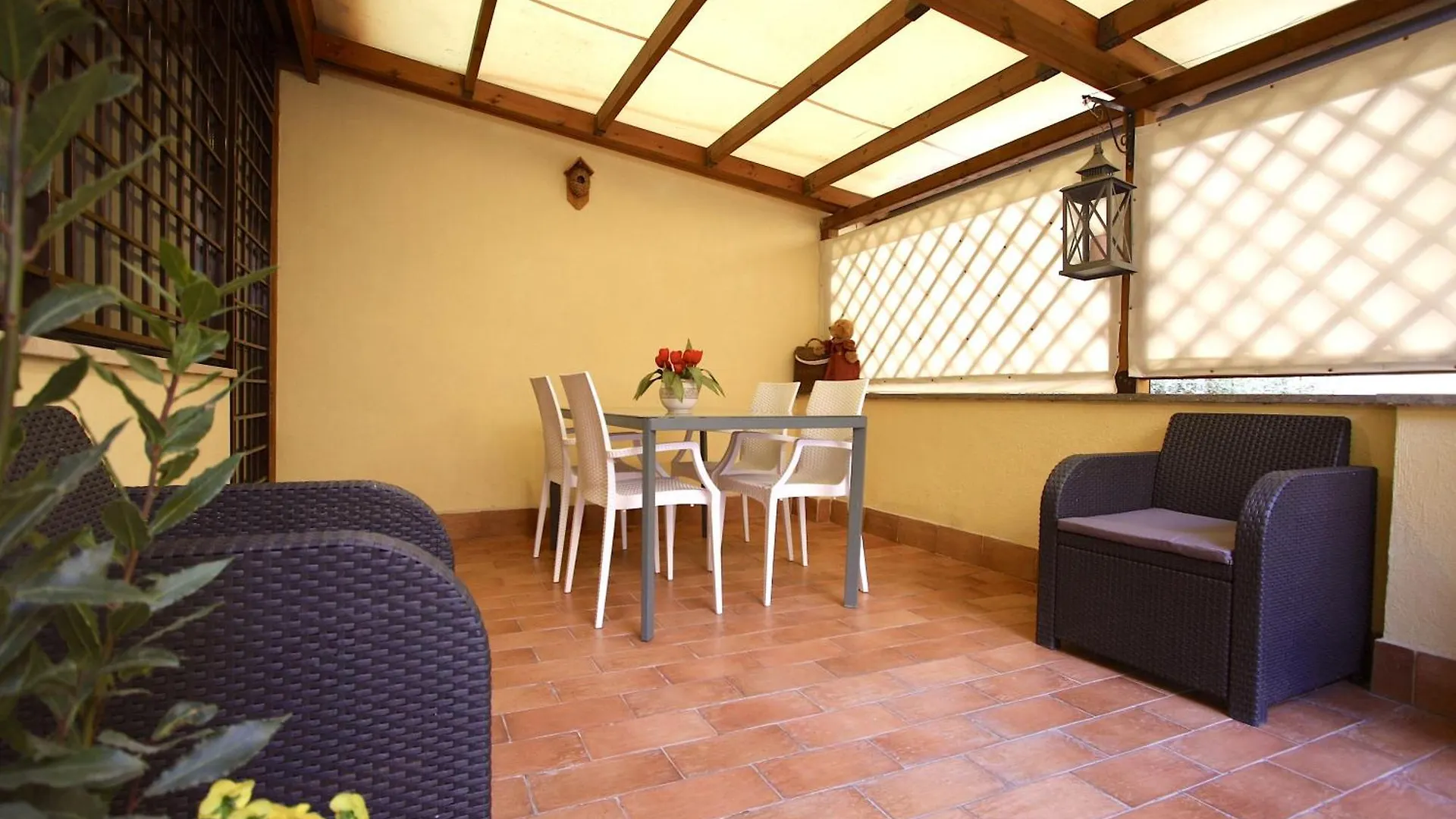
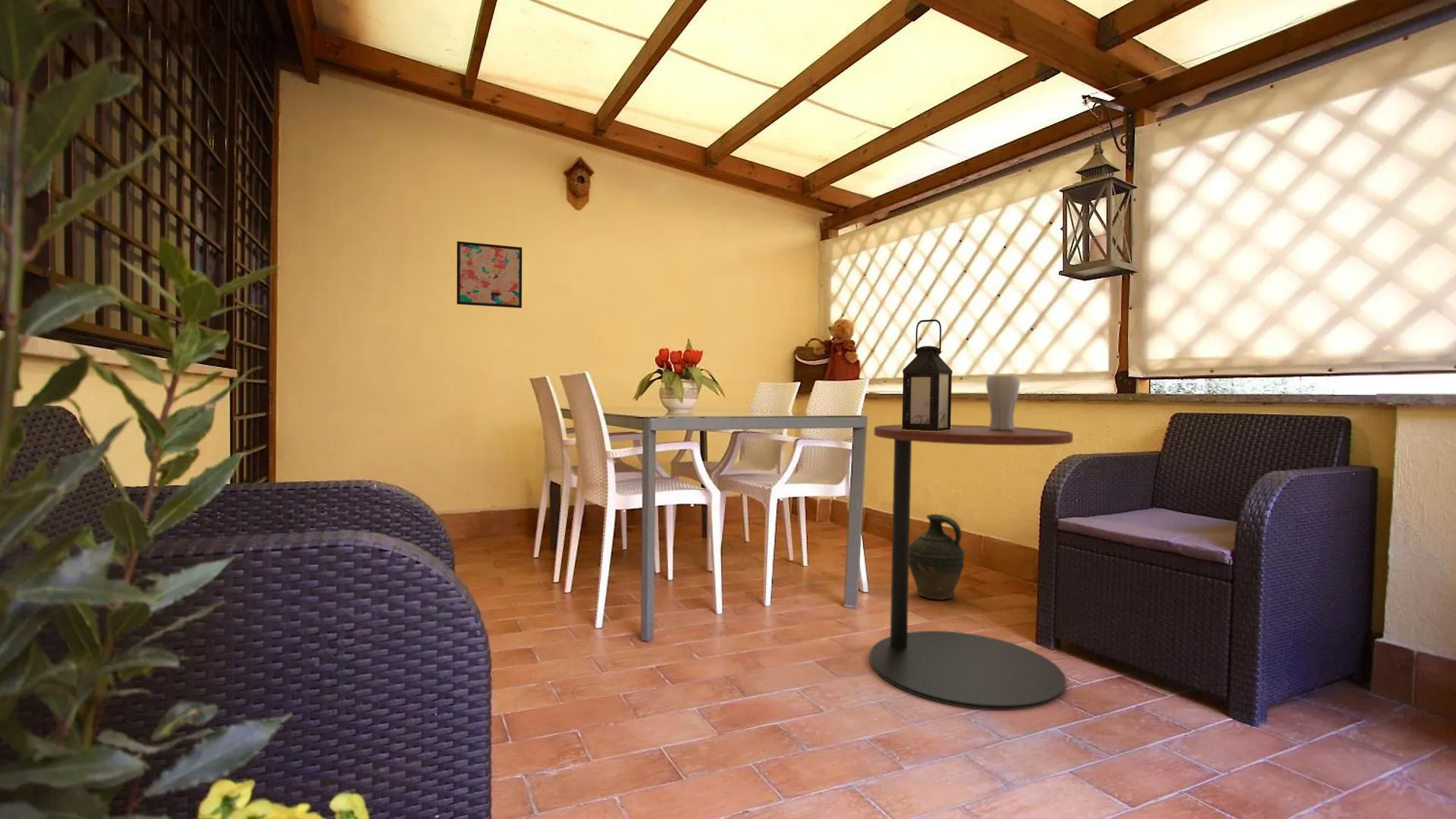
+ drinking glass (1002, 401)
+ ceramic jug (935, 555)
+ side table (908, 548)
+ wall art (490, 275)
+ lantern (927, 372)
